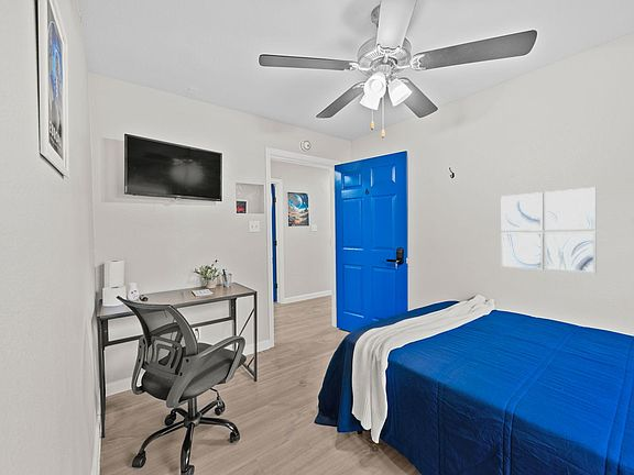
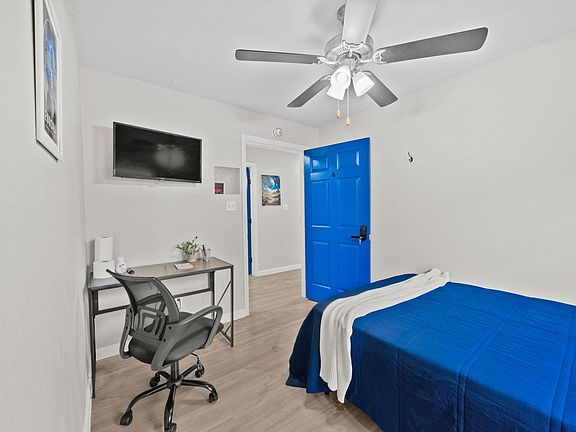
- wall art (545, 232)
